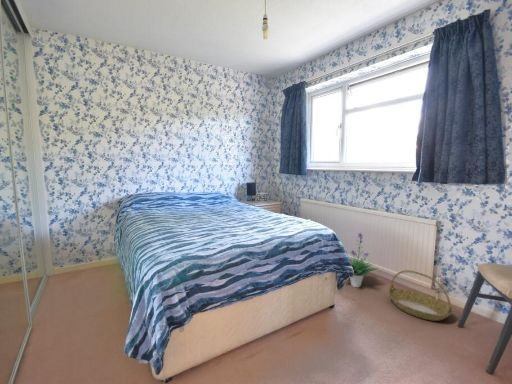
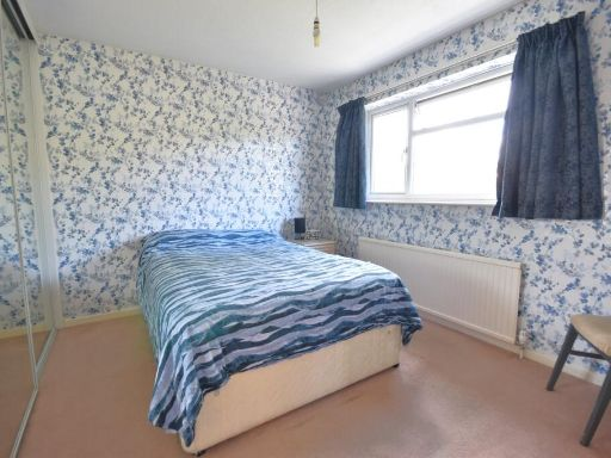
- basket (417, 292)
- potted plant (356, 259)
